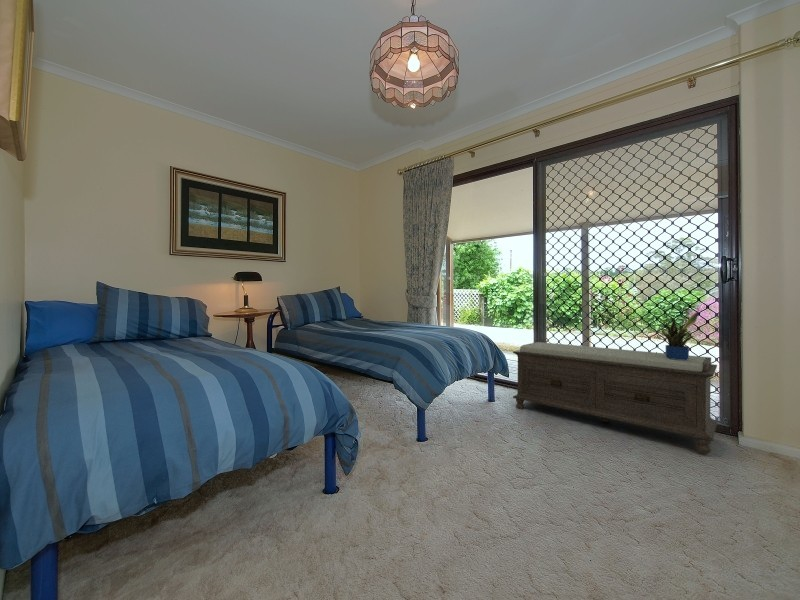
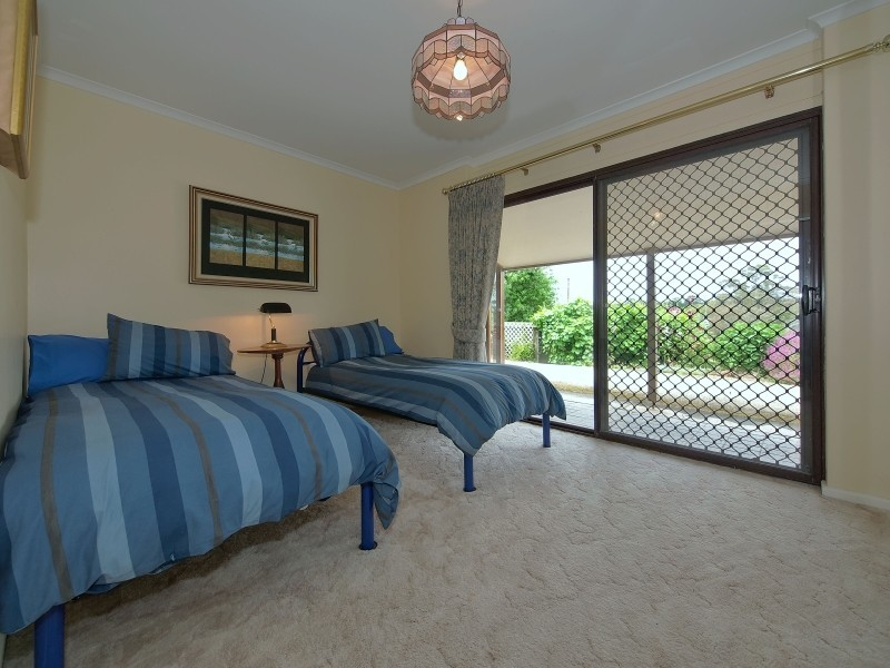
- potted plant (679, 334)
- bench (603, 385)
